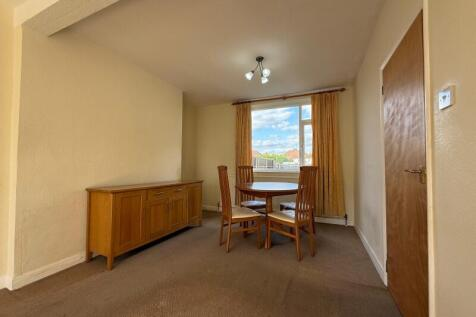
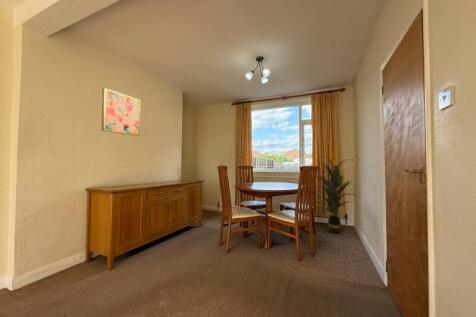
+ indoor plant (331, 193)
+ wall art (122, 114)
